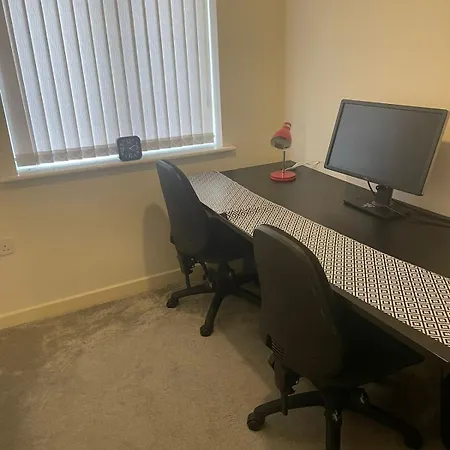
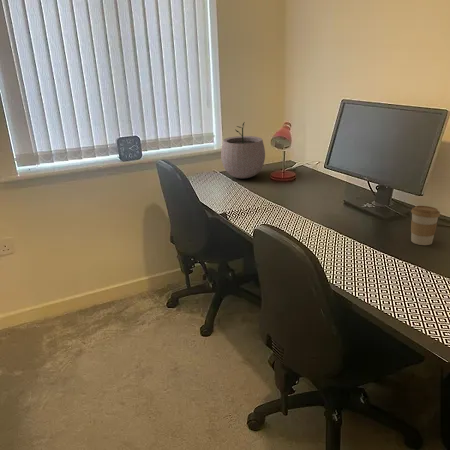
+ plant pot (242, 150)
+ coffee cup (423, 224)
